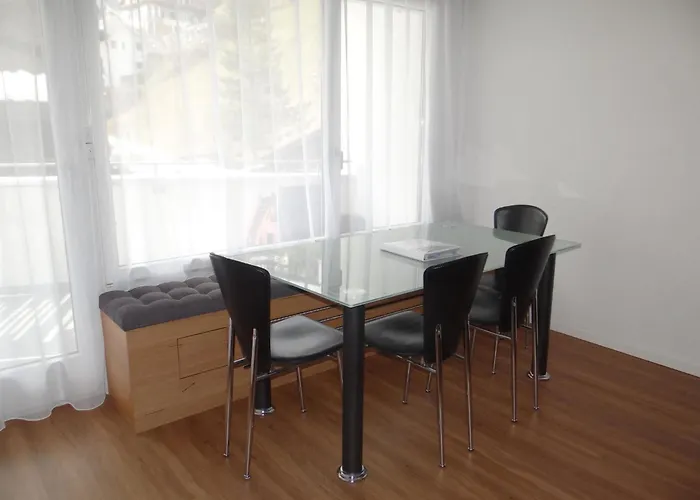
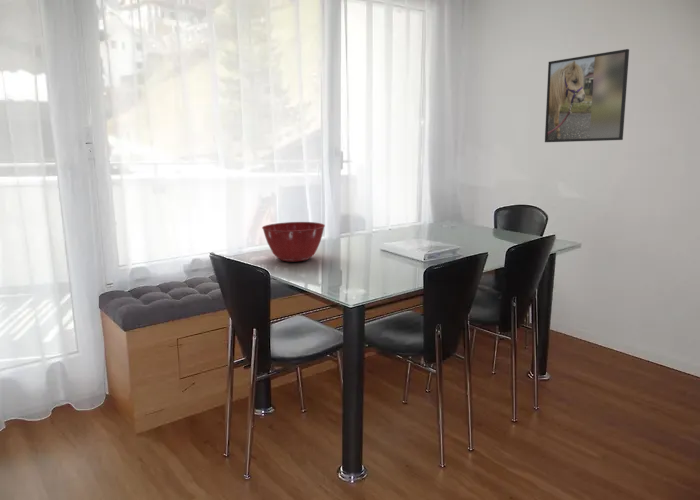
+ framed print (583, 99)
+ mixing bowl (293, 242)
